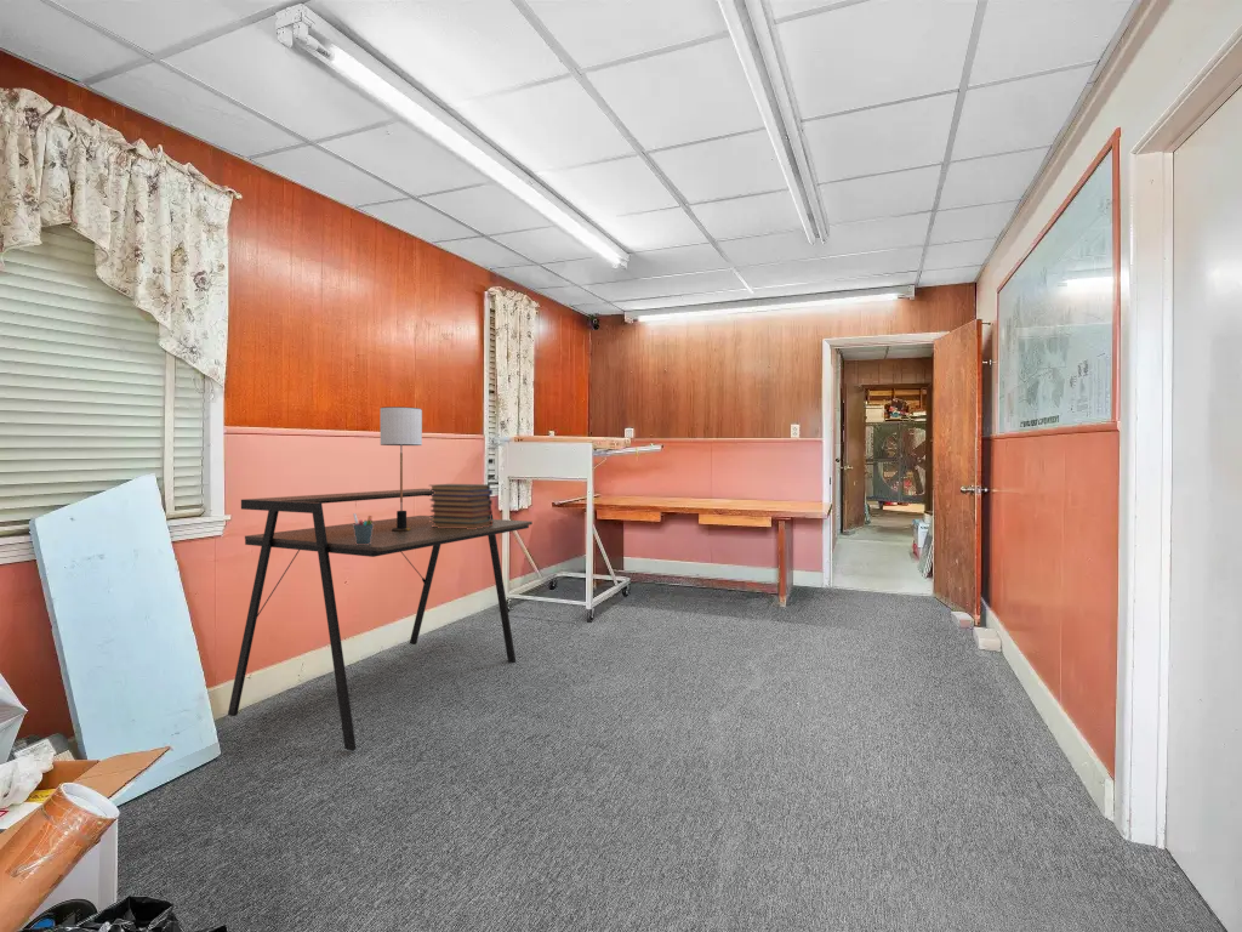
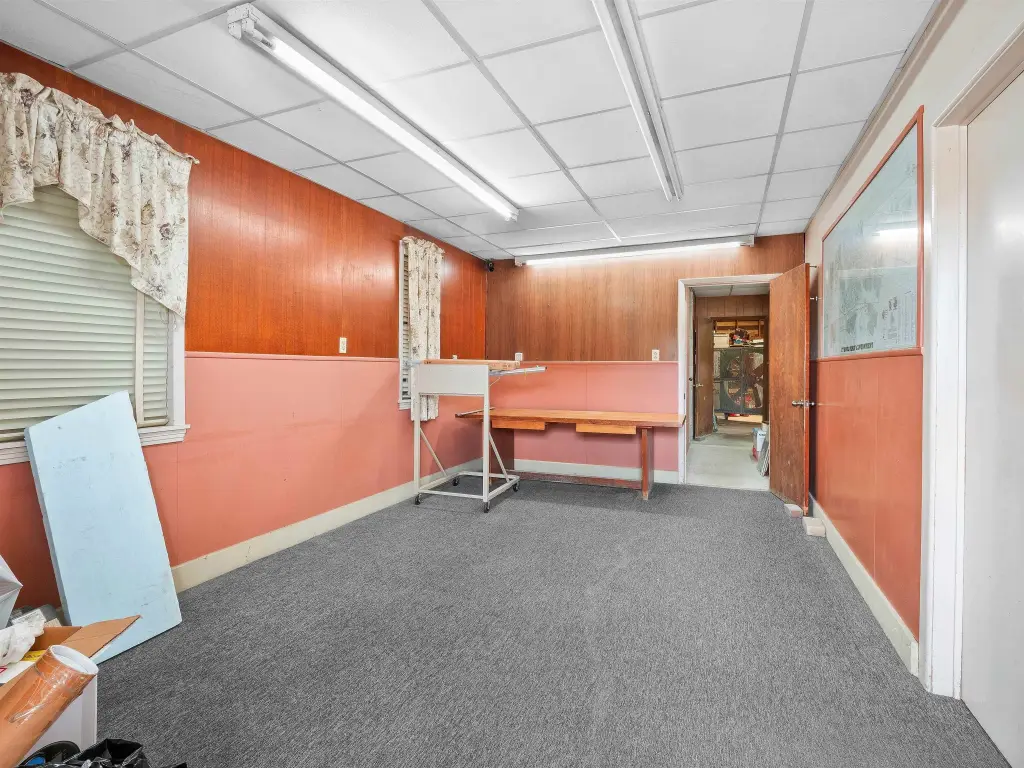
- desk (421, 593)
- pen holder (363, 528)
- table lamp (400, 468)
- book stack (460, 505)
